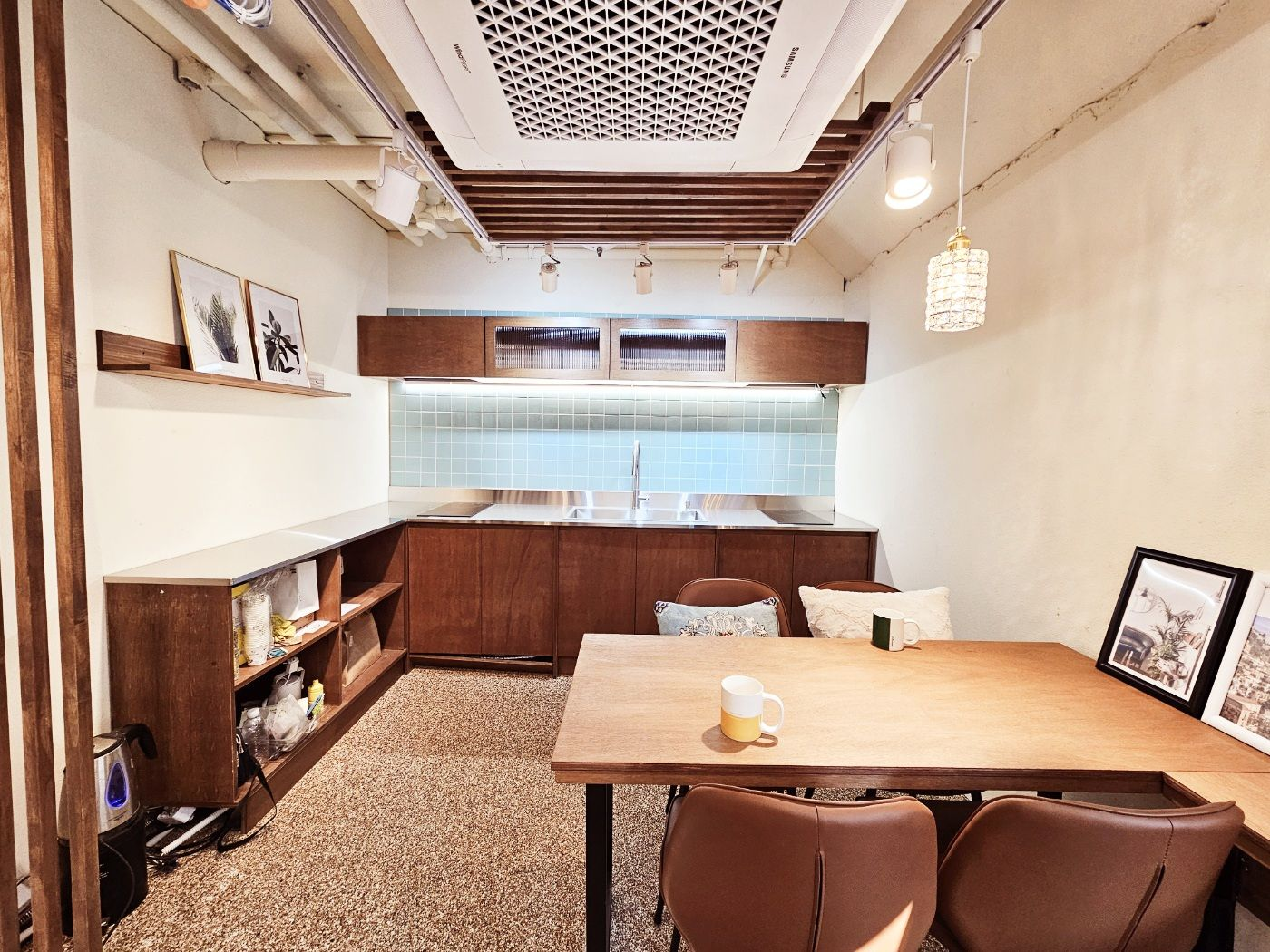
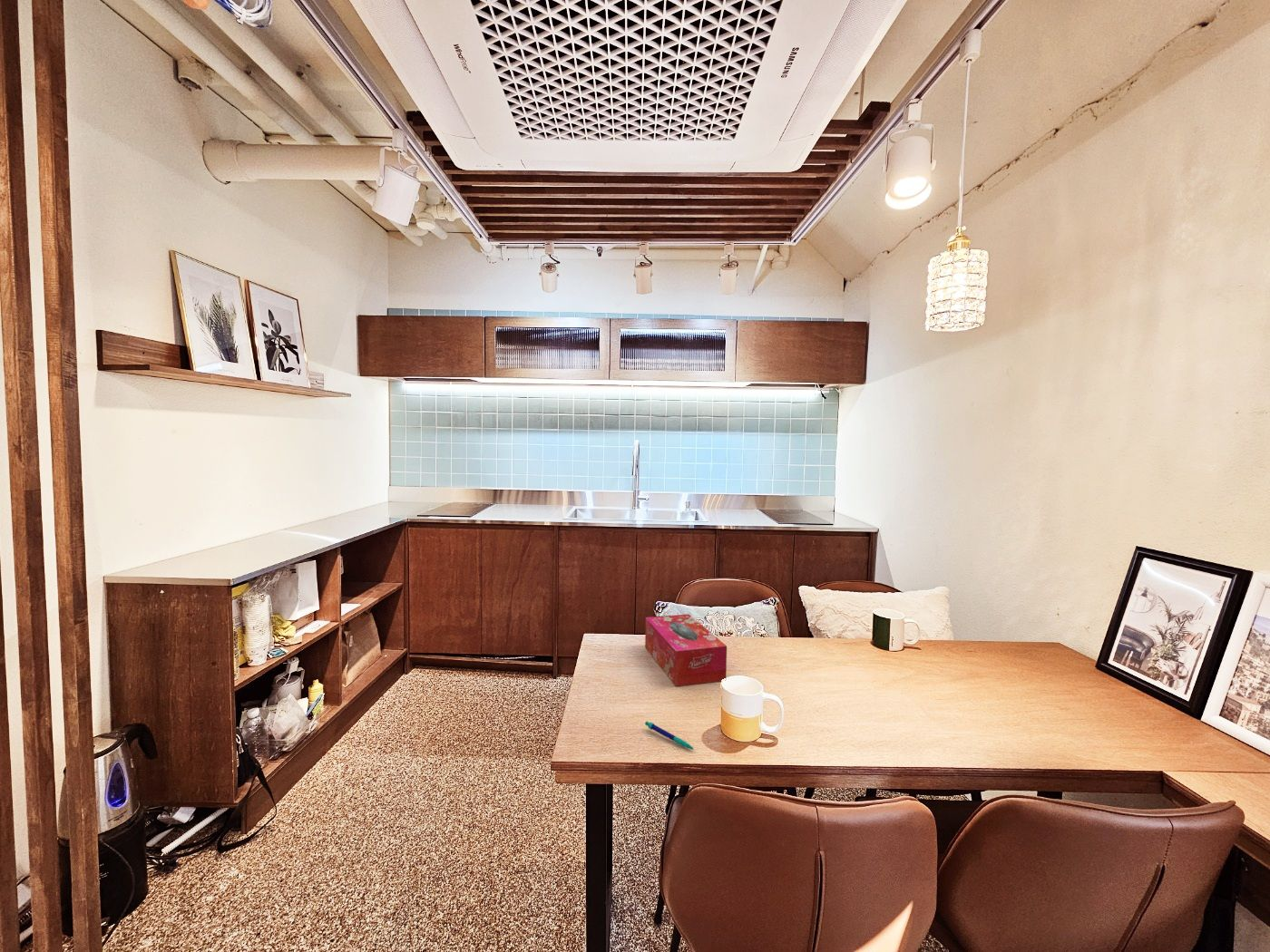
+ tissue box (682, 646)
+ pen (669, 735)
